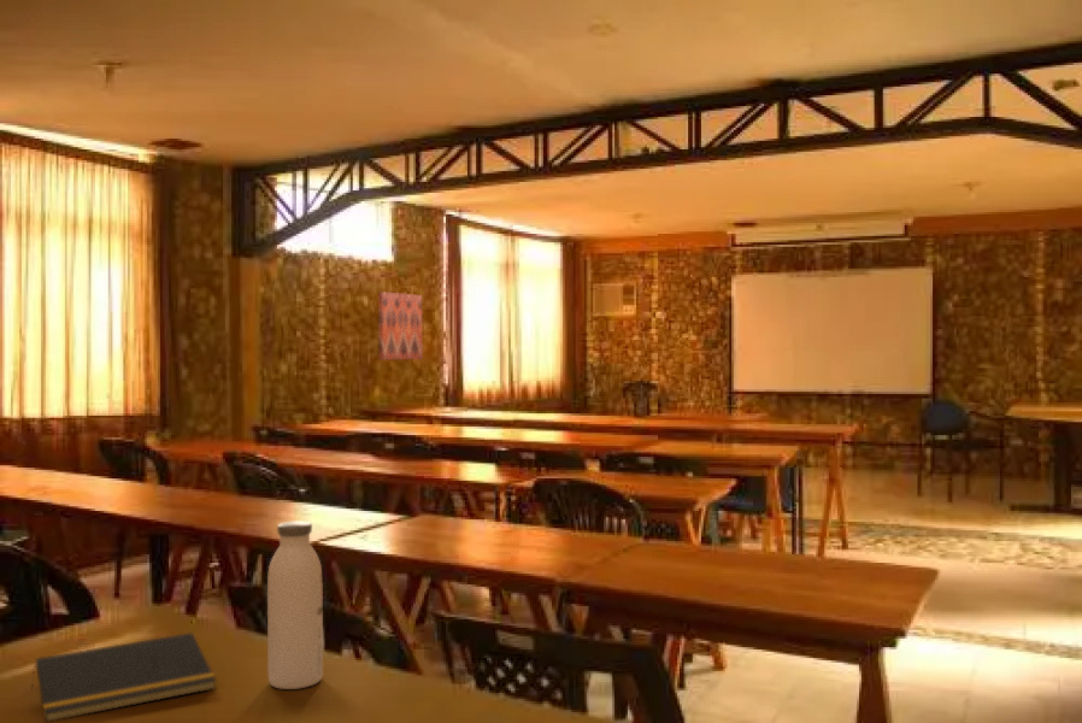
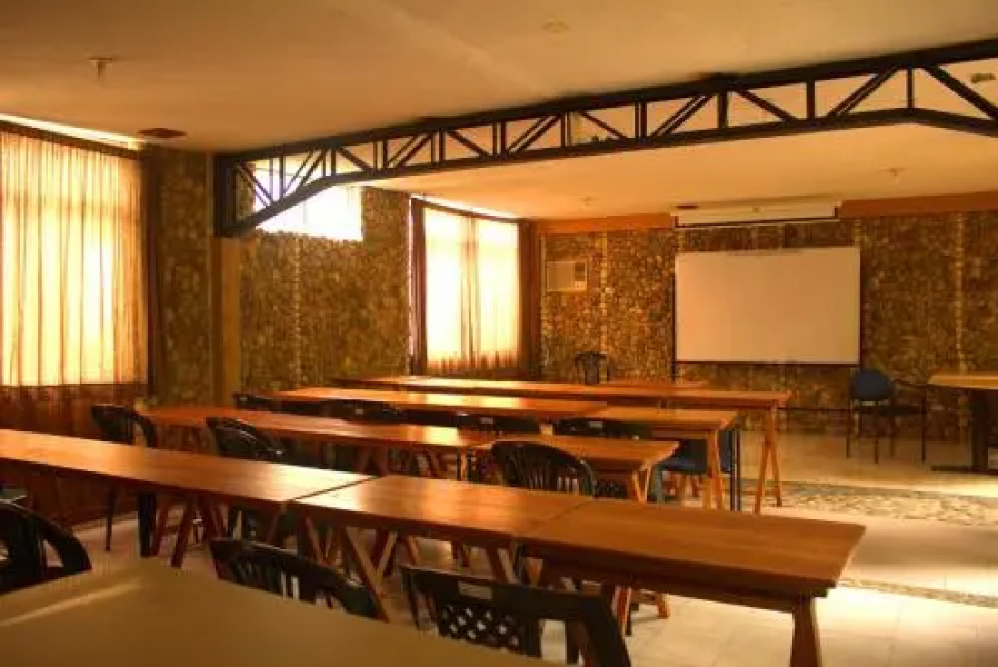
- wall art (400, 327)
- notepad (125, 672)
- water bottle (295, 601)
